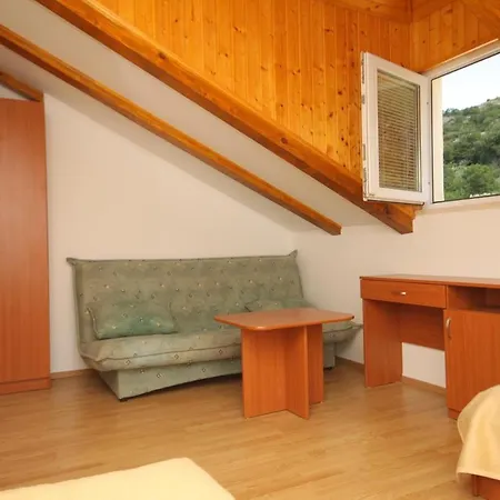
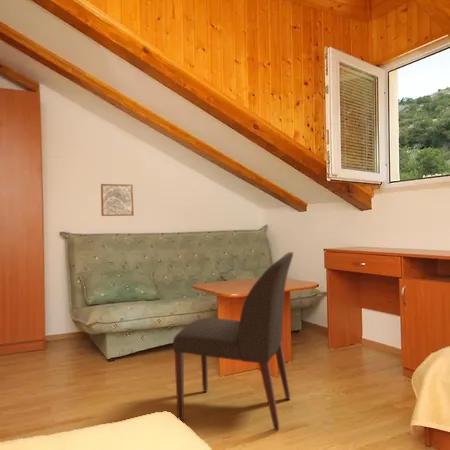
+ chair (238, 330)
+ wall art (117, 200)
